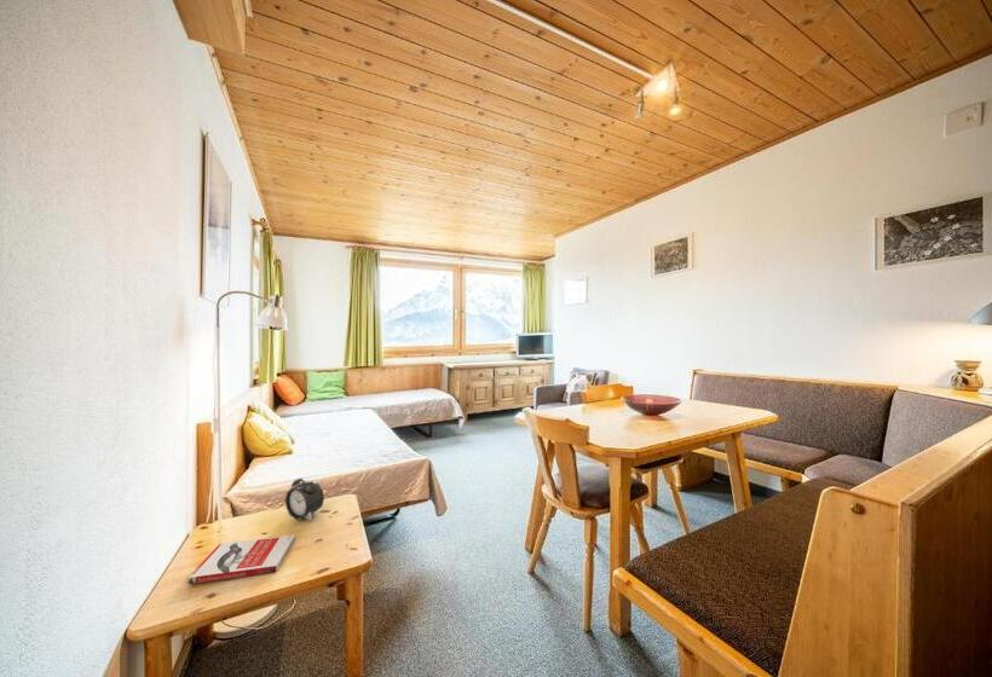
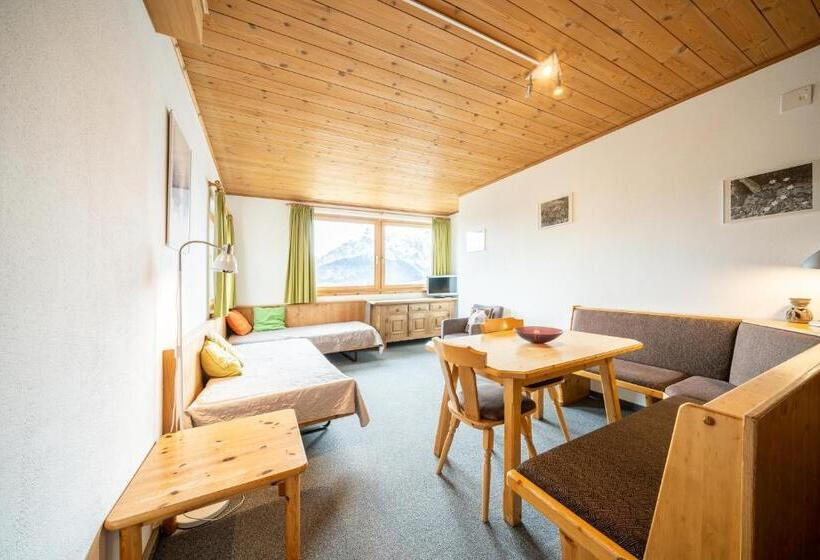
- alarm clock (304, 497)
- book (246, 557)
